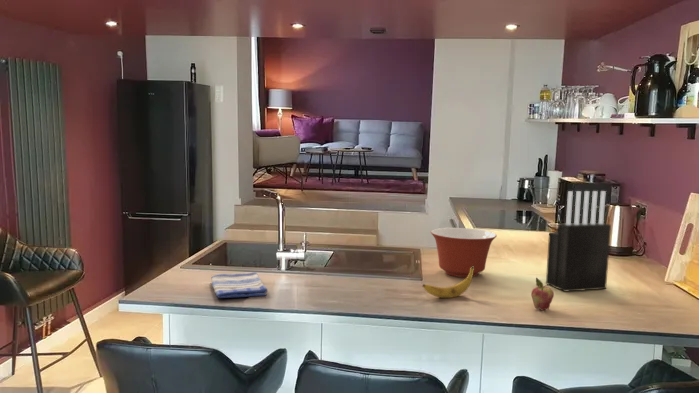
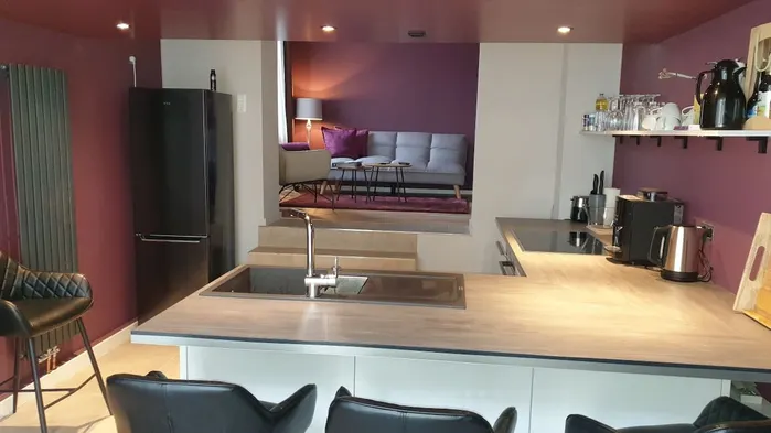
- mixing bowl (462, 253)
- banana (448, 287)
- knife block (576, 238)
- dish towel (238, 284)
- fruit (542, 293)
